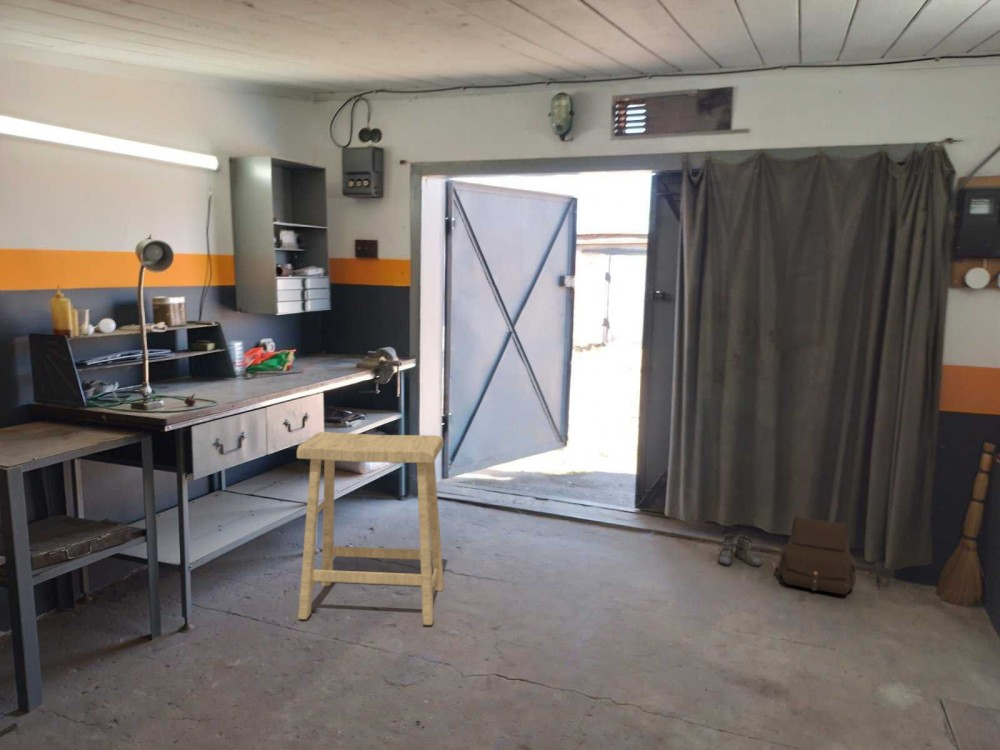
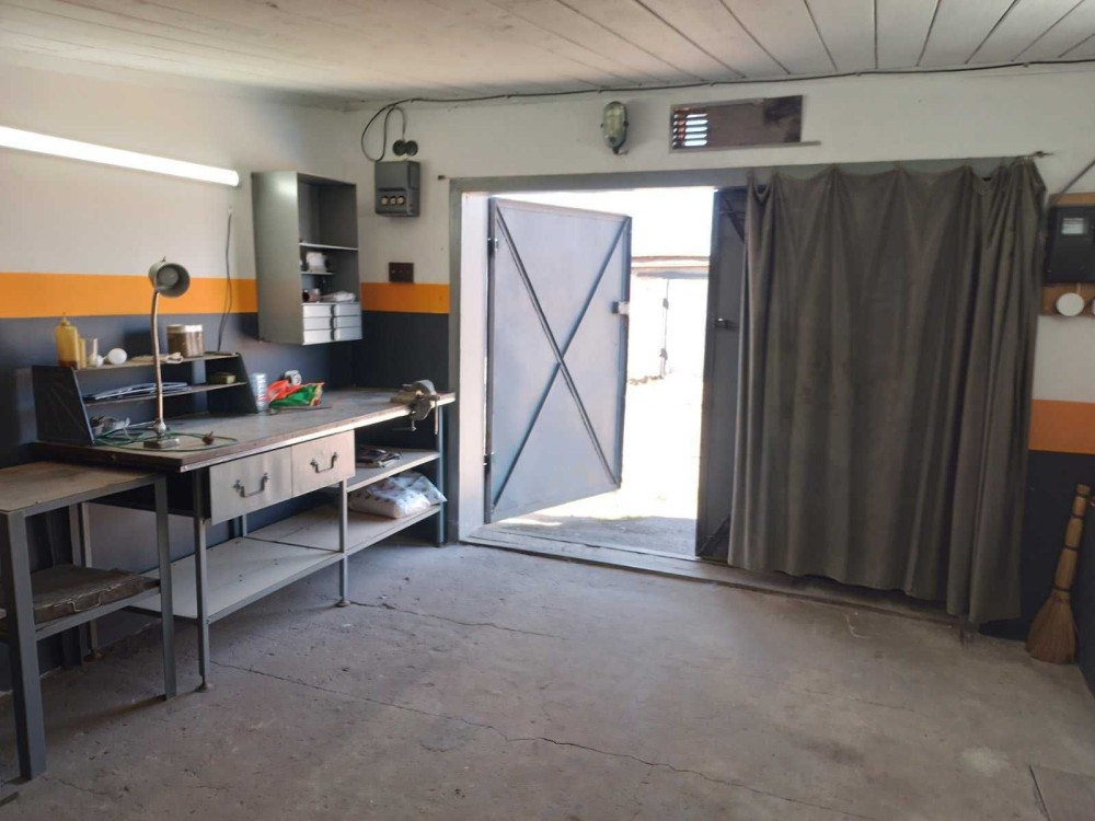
- boots (736, 550)
- stool (374, 548)
- satchel (817, 551)
